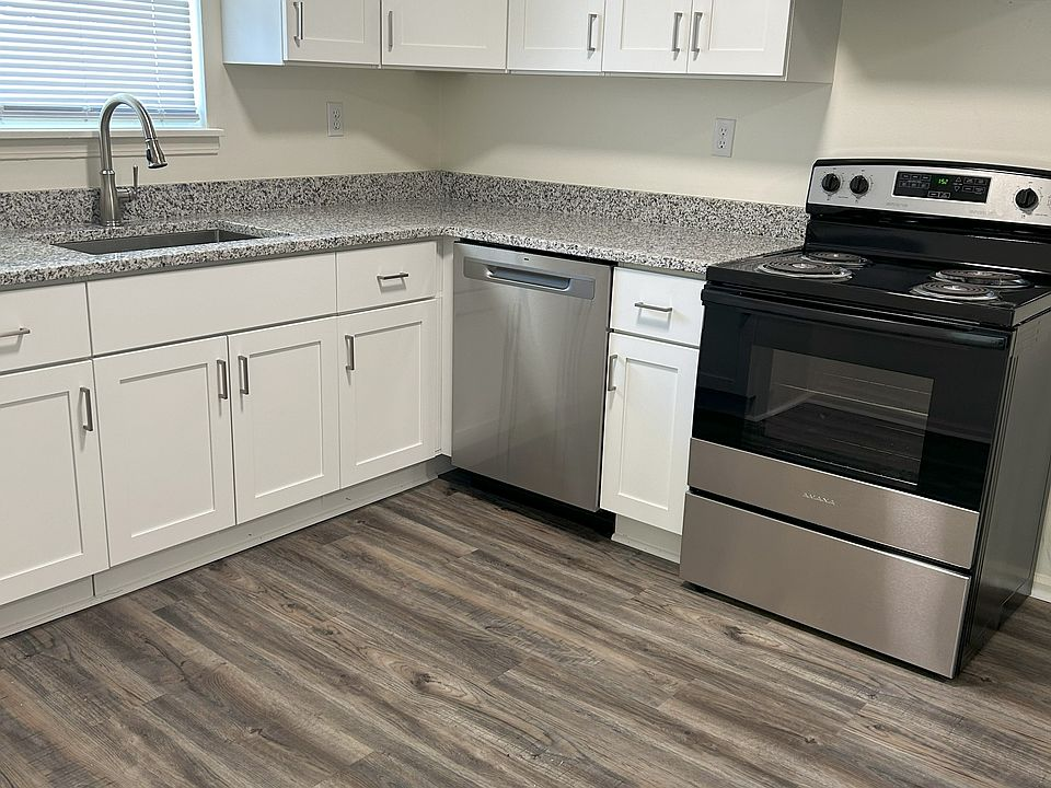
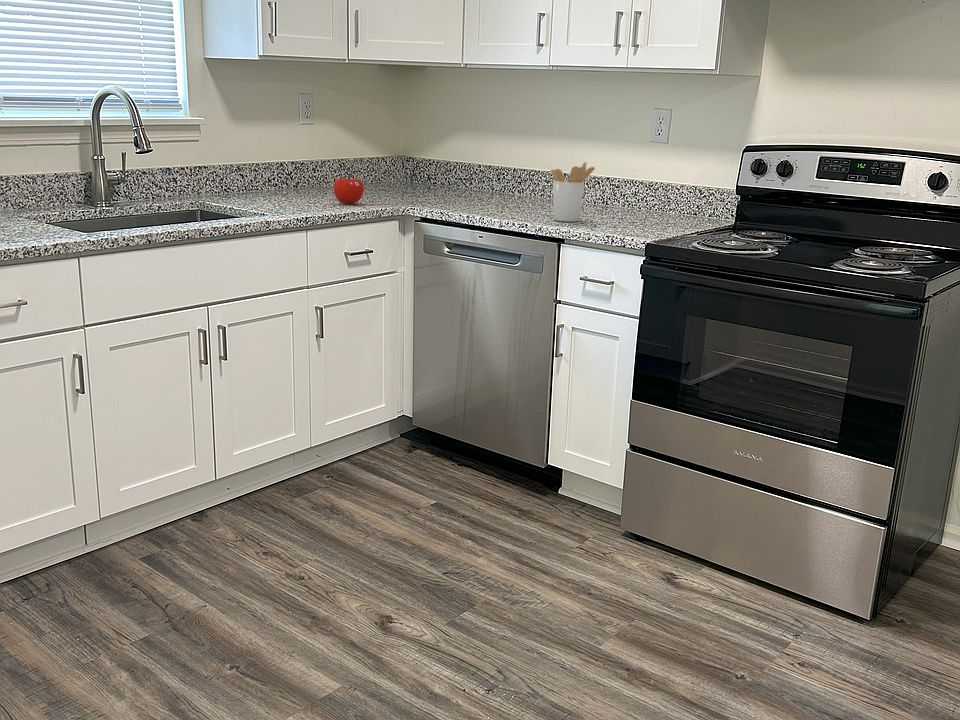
+ utensil holder (572, 191)
+ fruit (348, 188)
